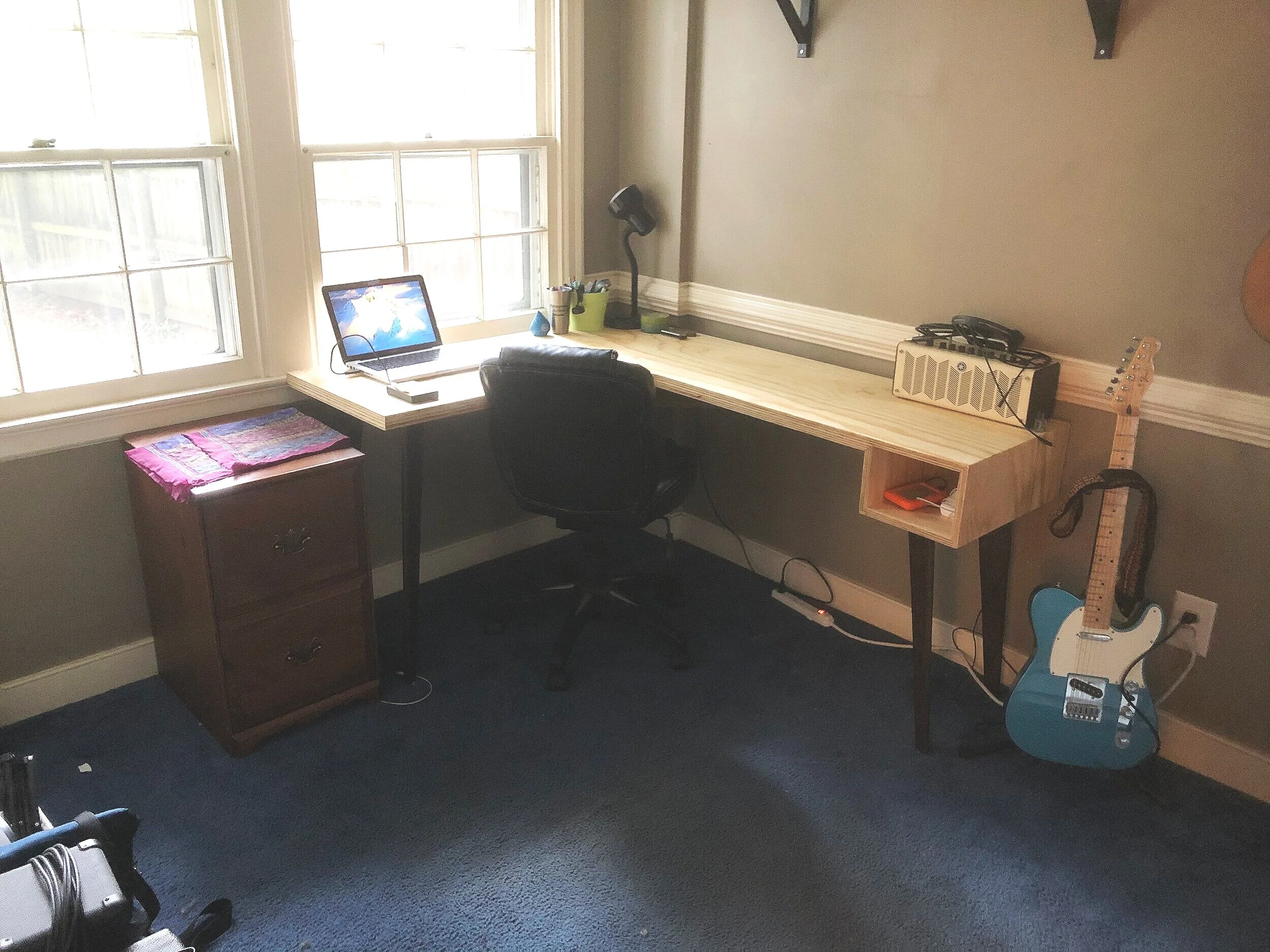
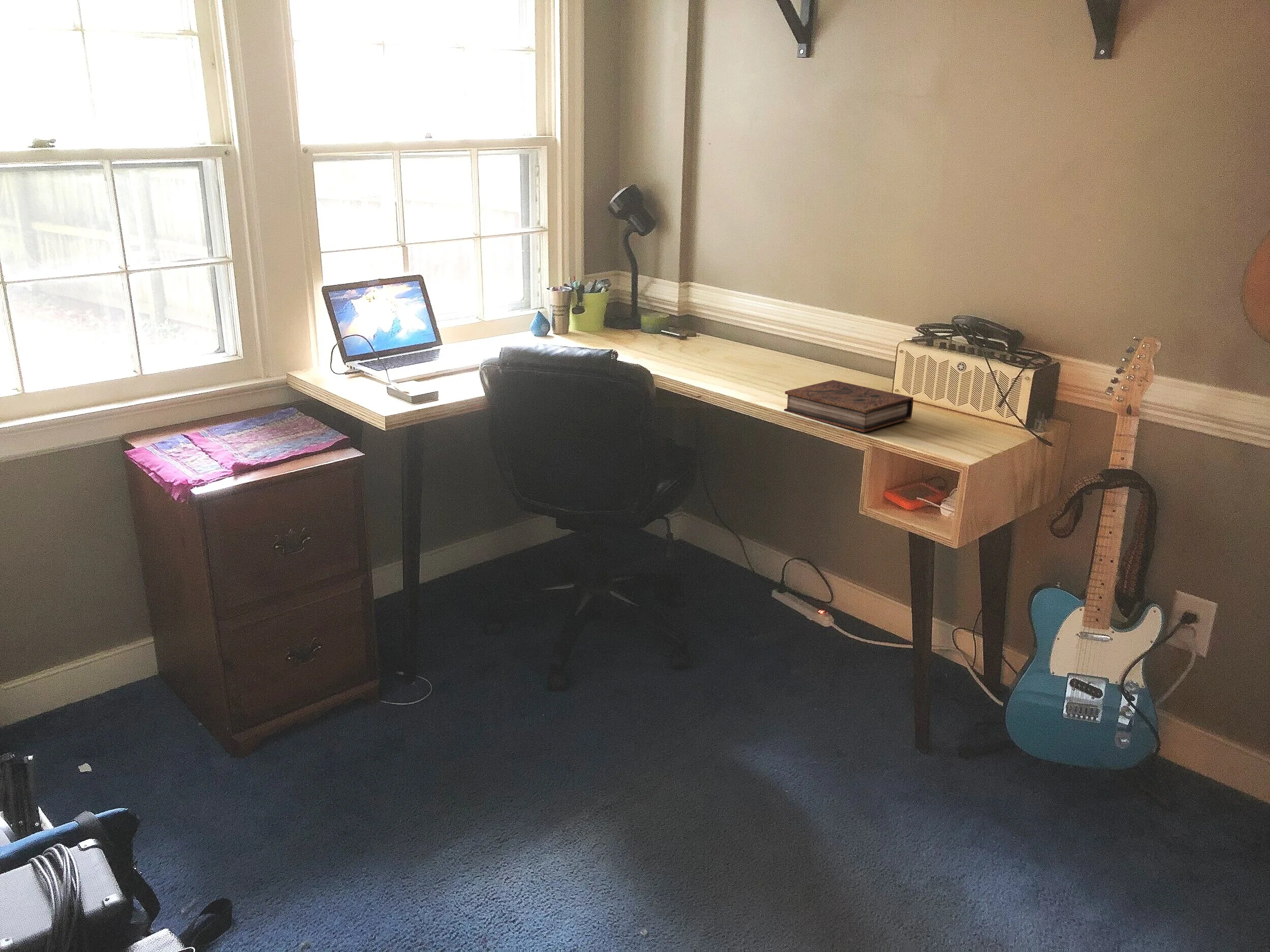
+ book (848, 404)
